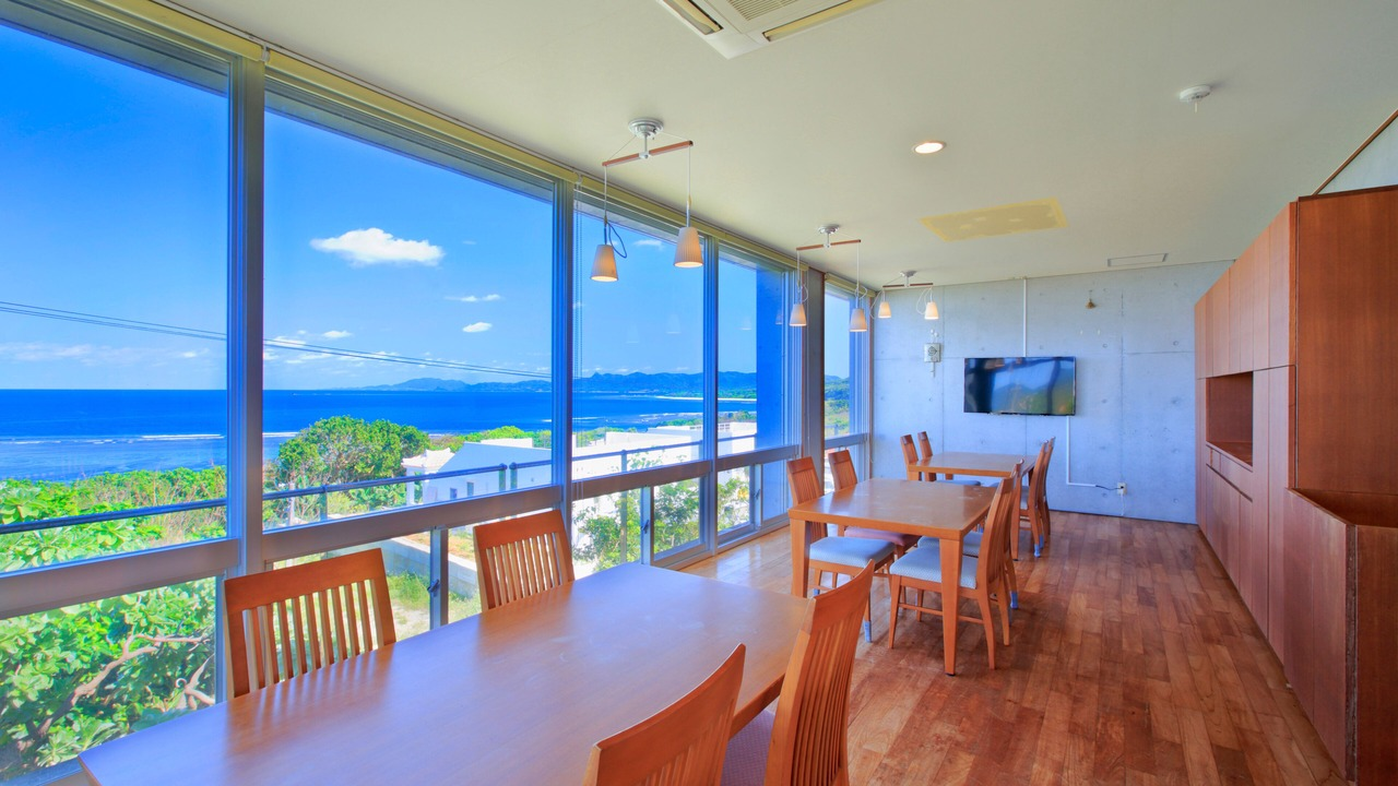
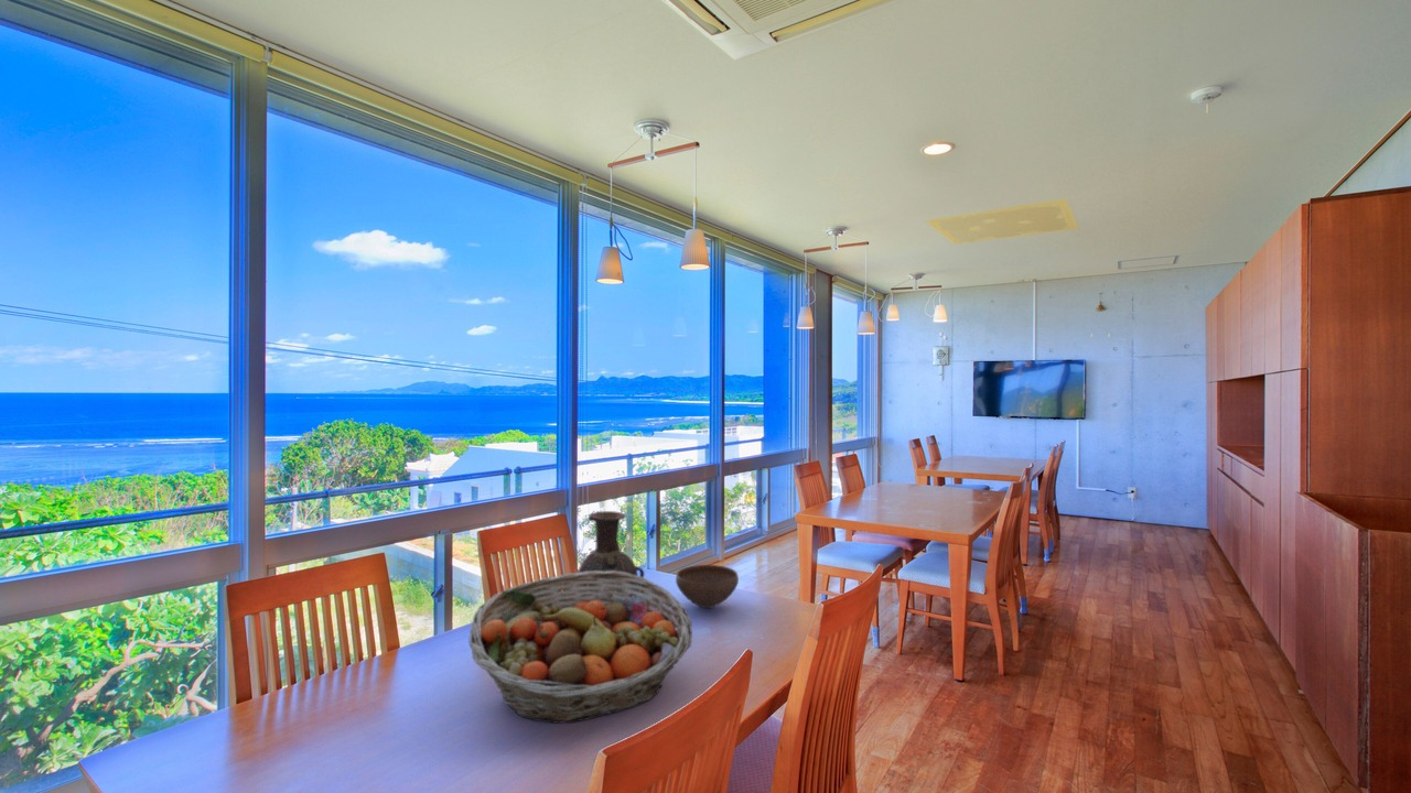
+ vase (606, 561)
+ fruit basket (584, 640)
+ bowl (707, 589)
